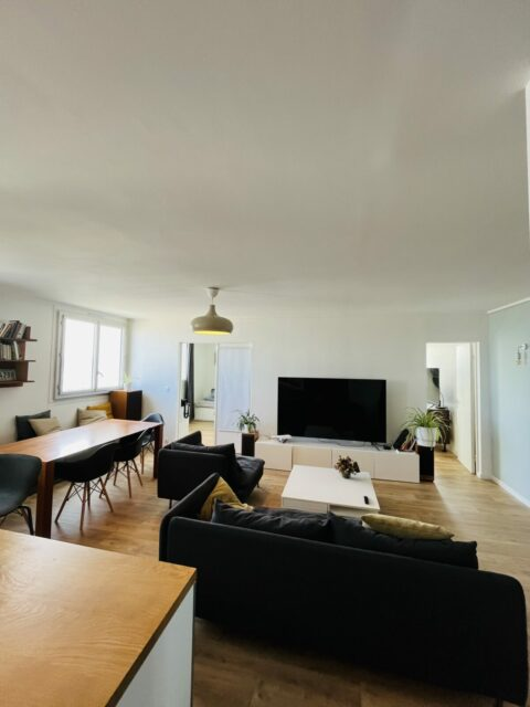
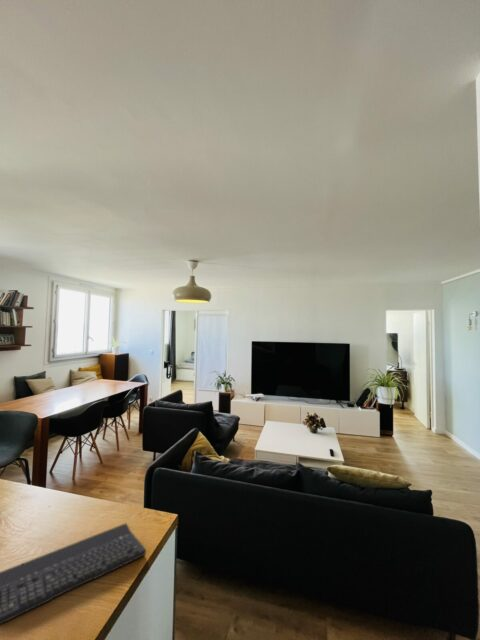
+ keyboard (68, 563)
